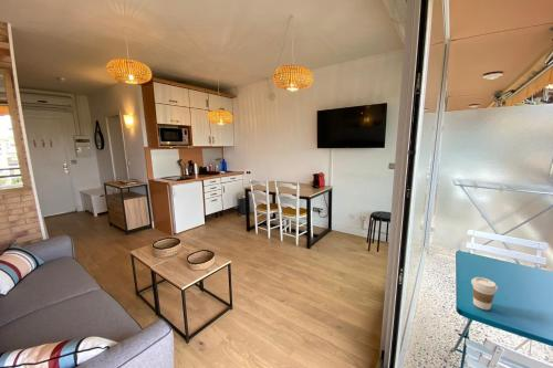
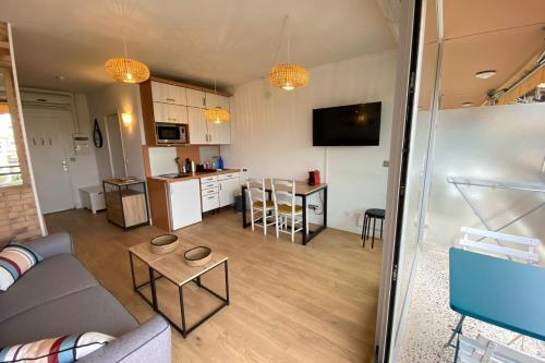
- coffee cup (482, 293)
